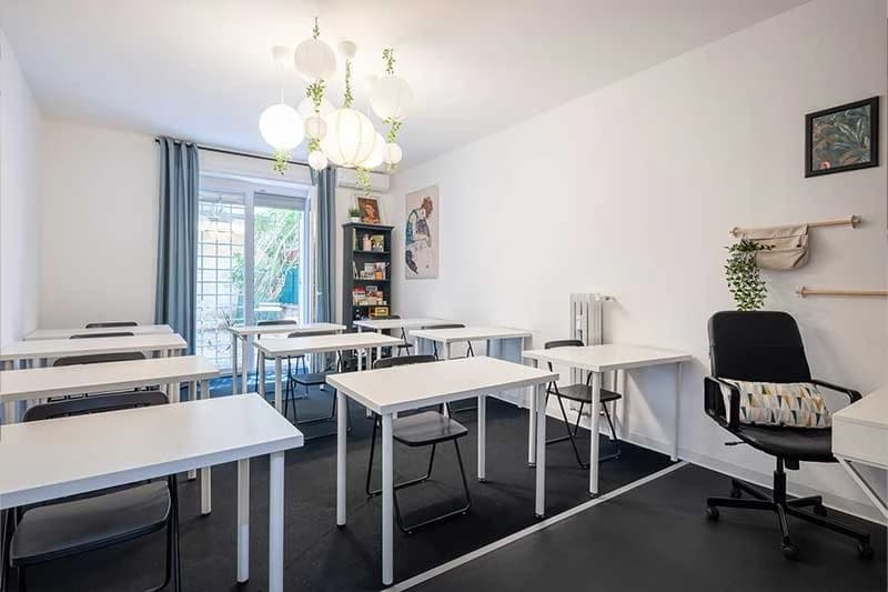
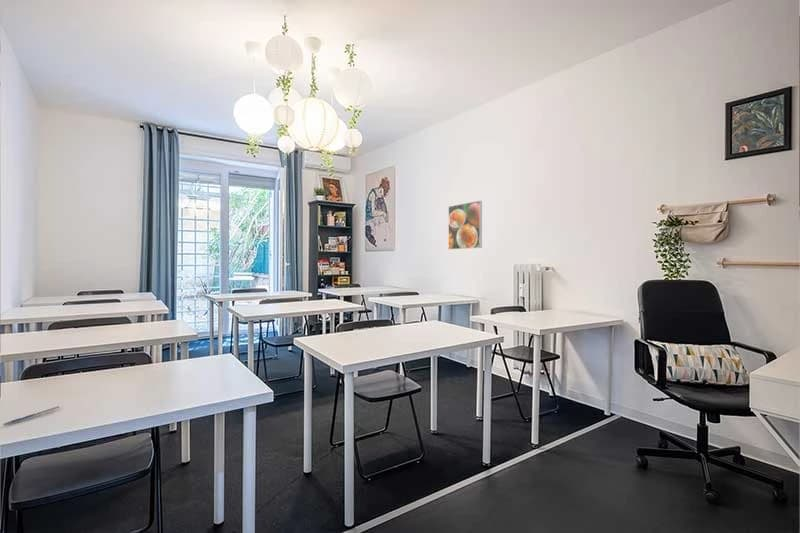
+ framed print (464, 226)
+ pen (33, 414)
